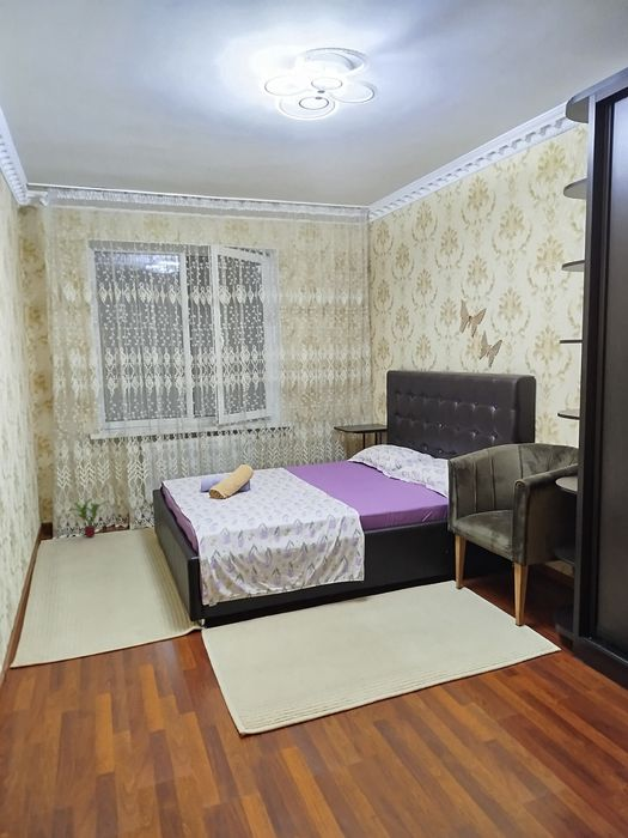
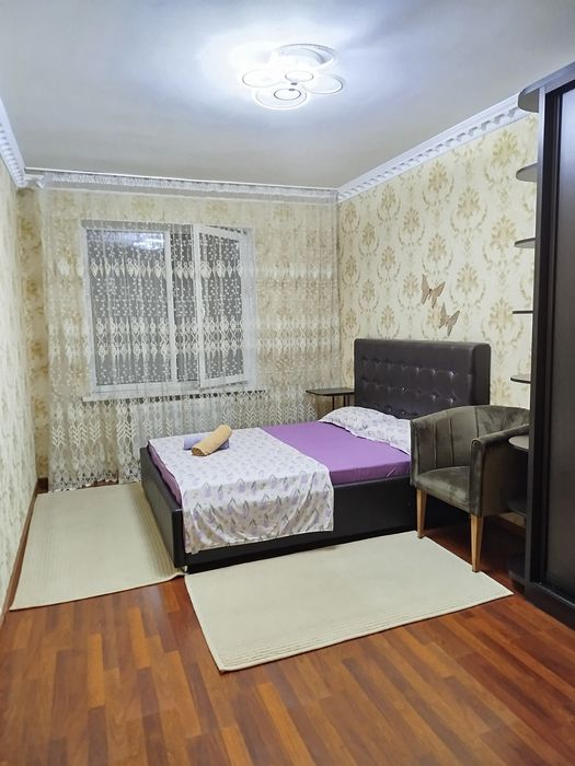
- potted plant (90, 520)
